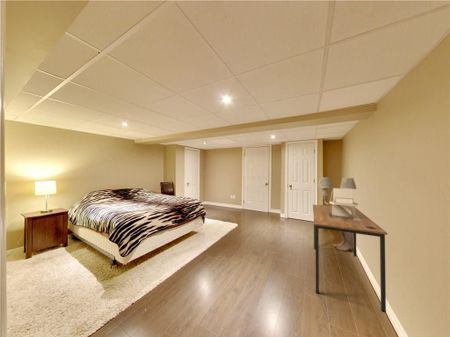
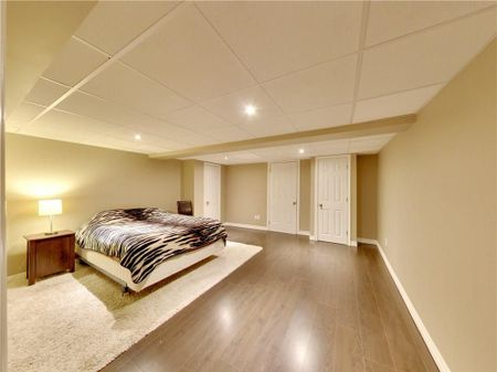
- letter holder (343, 202)
- wall sconce (332, 193)
- boots (343, 238)
- desk (342, 231)
